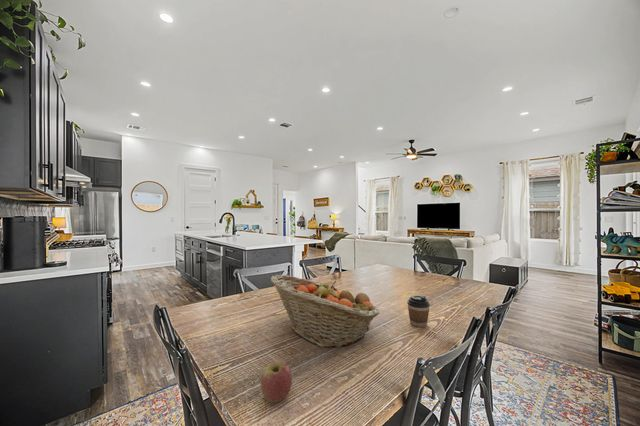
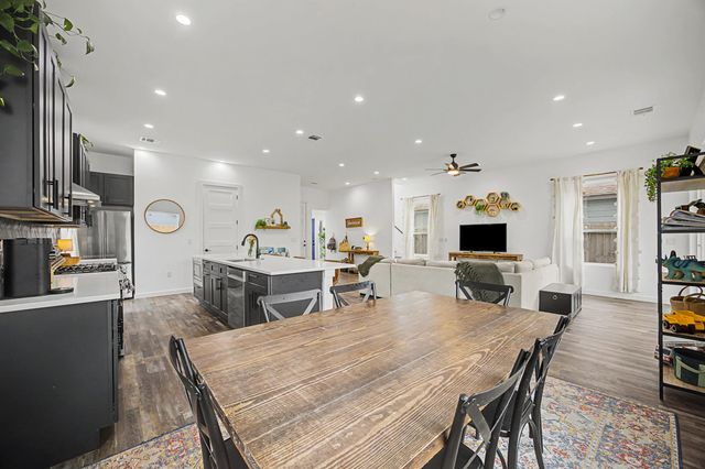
- coffee cup (418, 309)
- fruit basket (322, 302)
- apple (276, 381)
